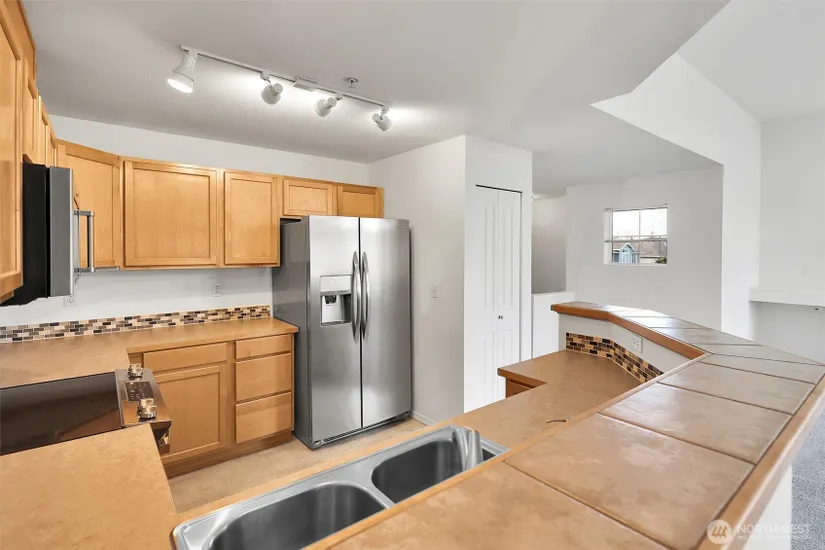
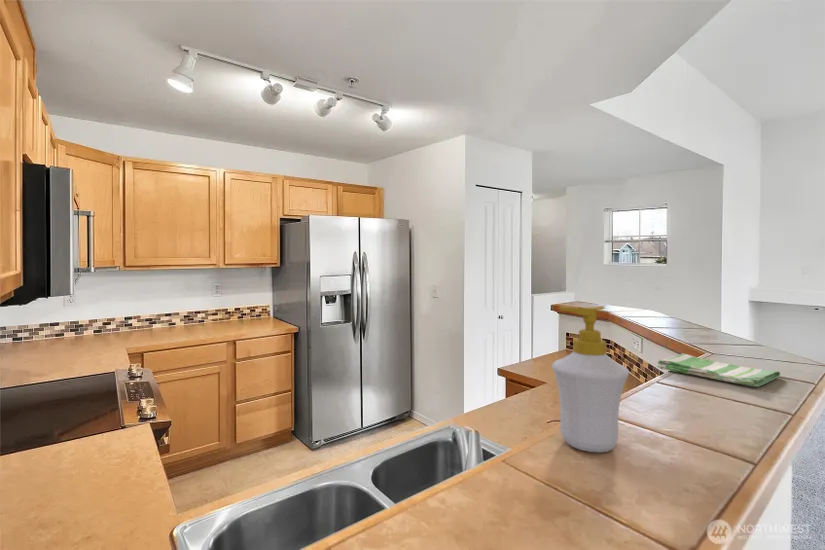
+ soap bottle (589, 375)
+ dish towel (715, 368)
